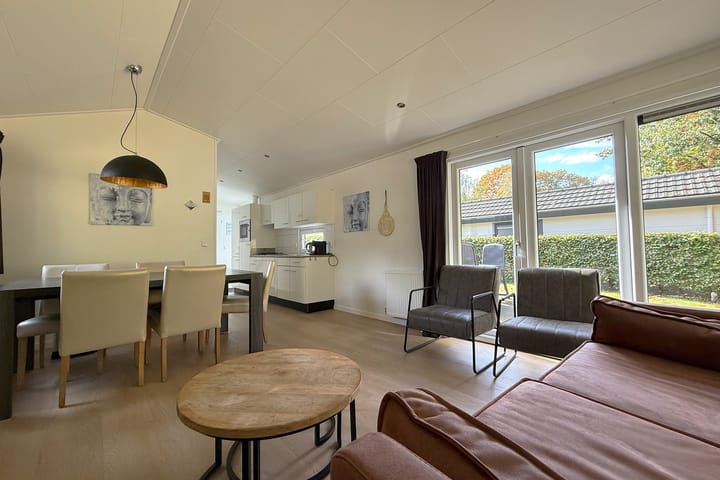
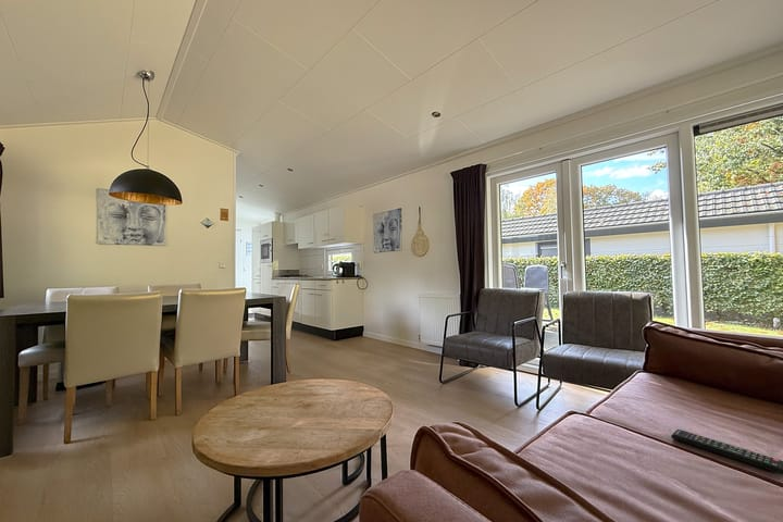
+ remote control (724, 449)
